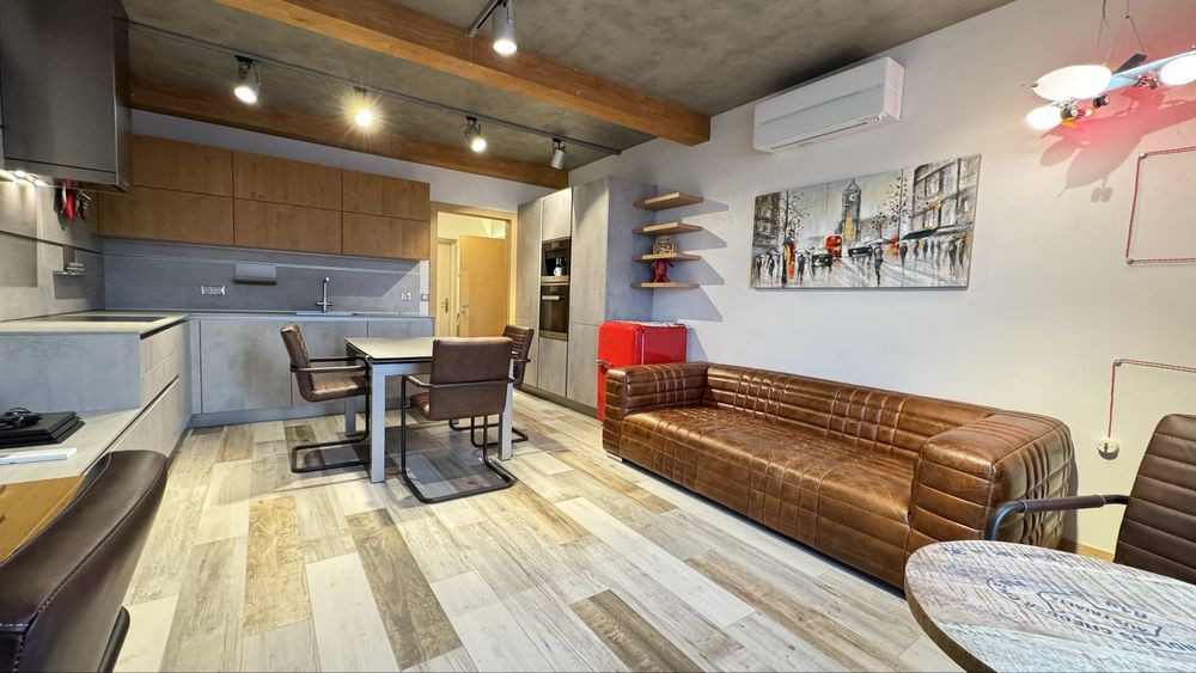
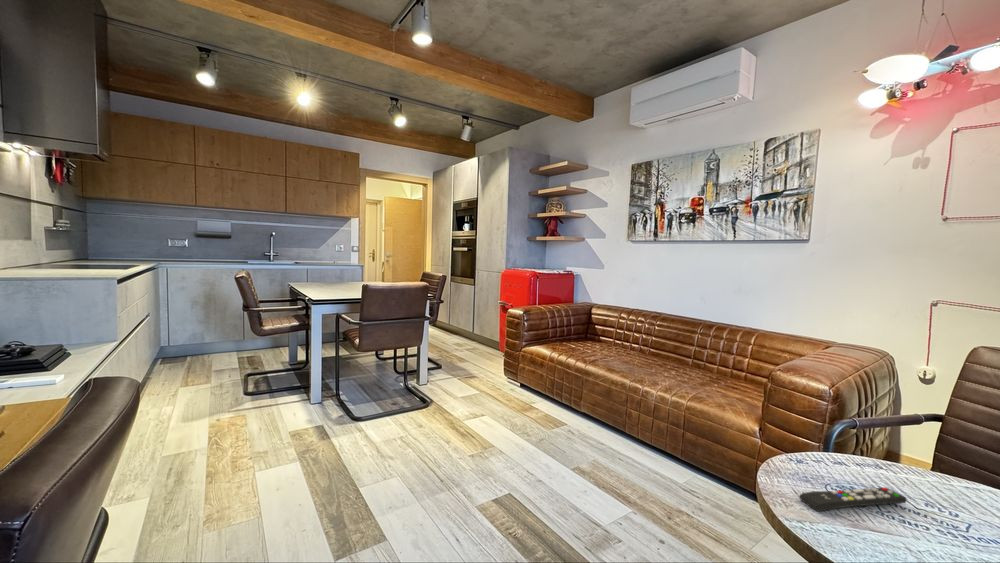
+ remote control (852, 498)
